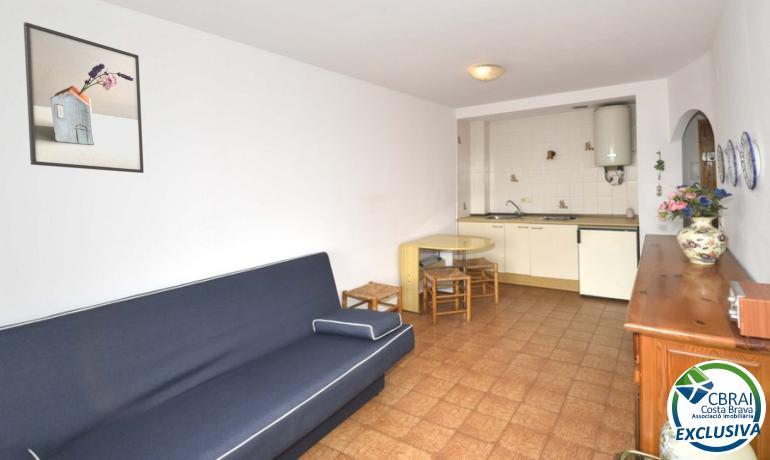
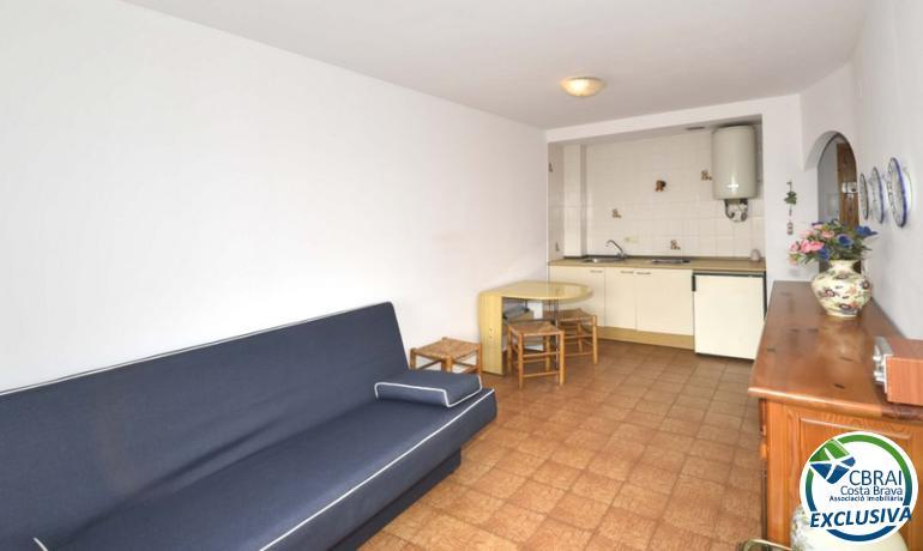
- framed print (89, 105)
